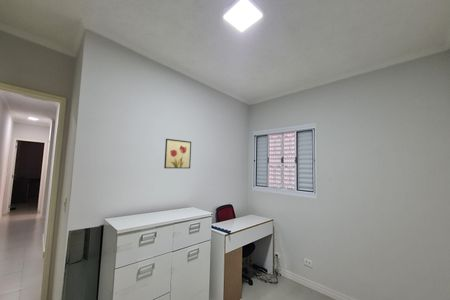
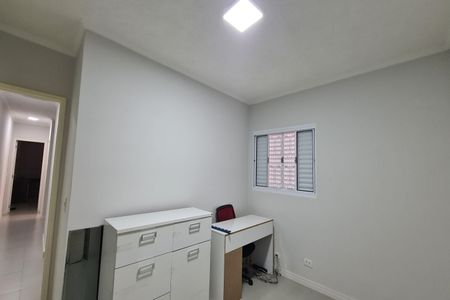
- wall art (178, 154)
